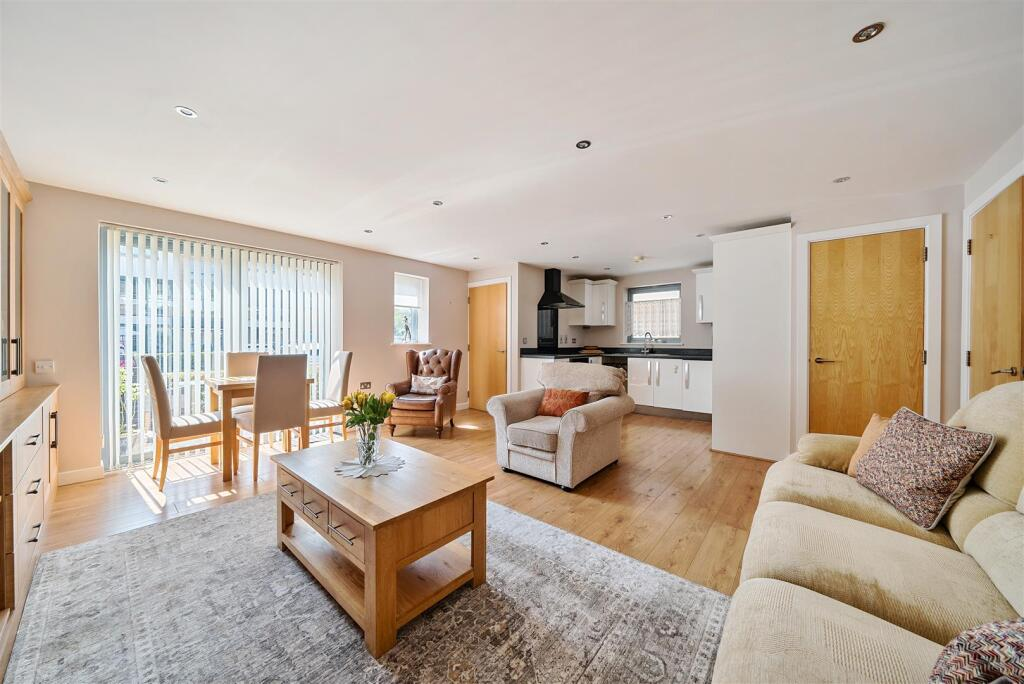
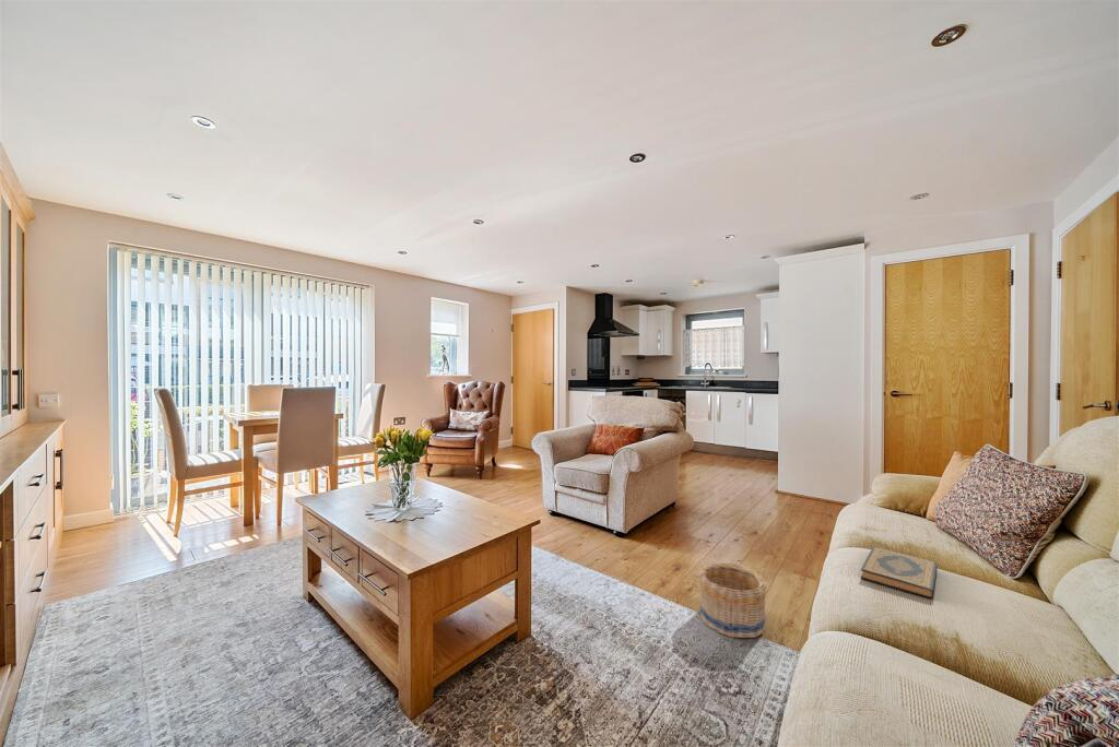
+ hardback book (899, 569)
+ basket (731, 597)
